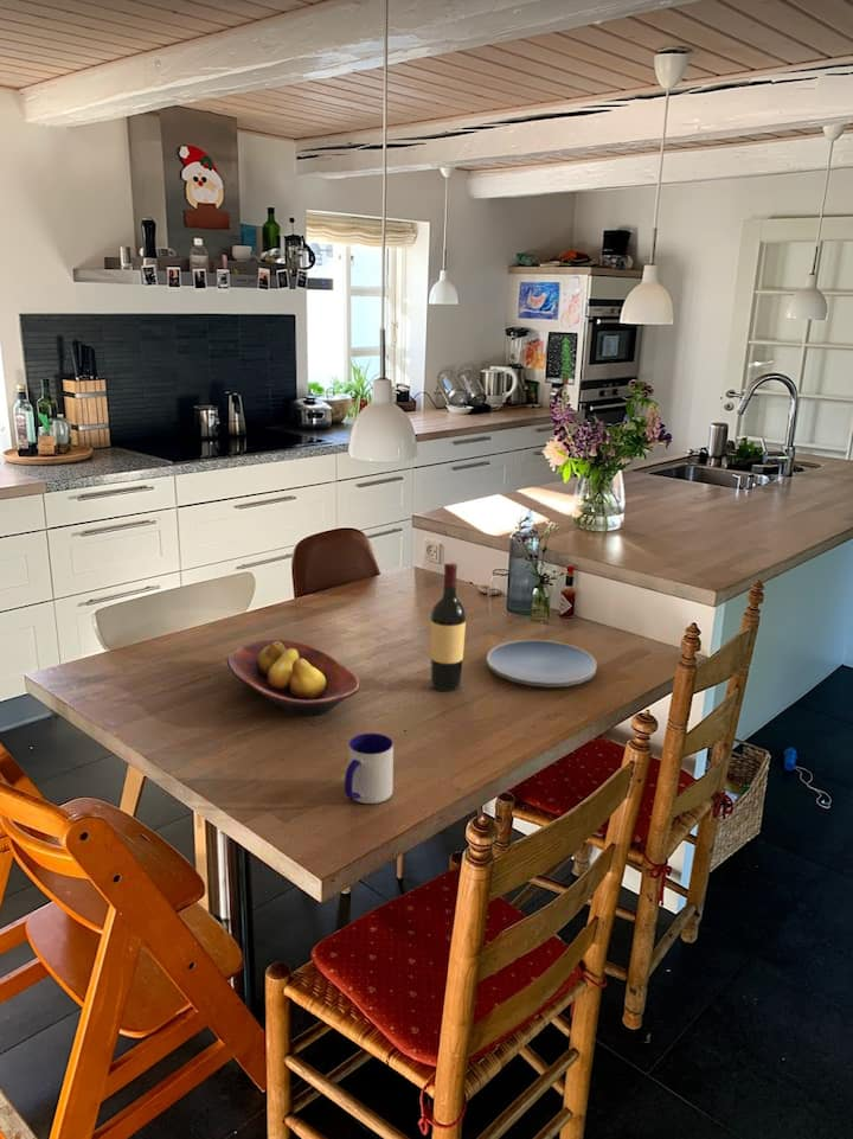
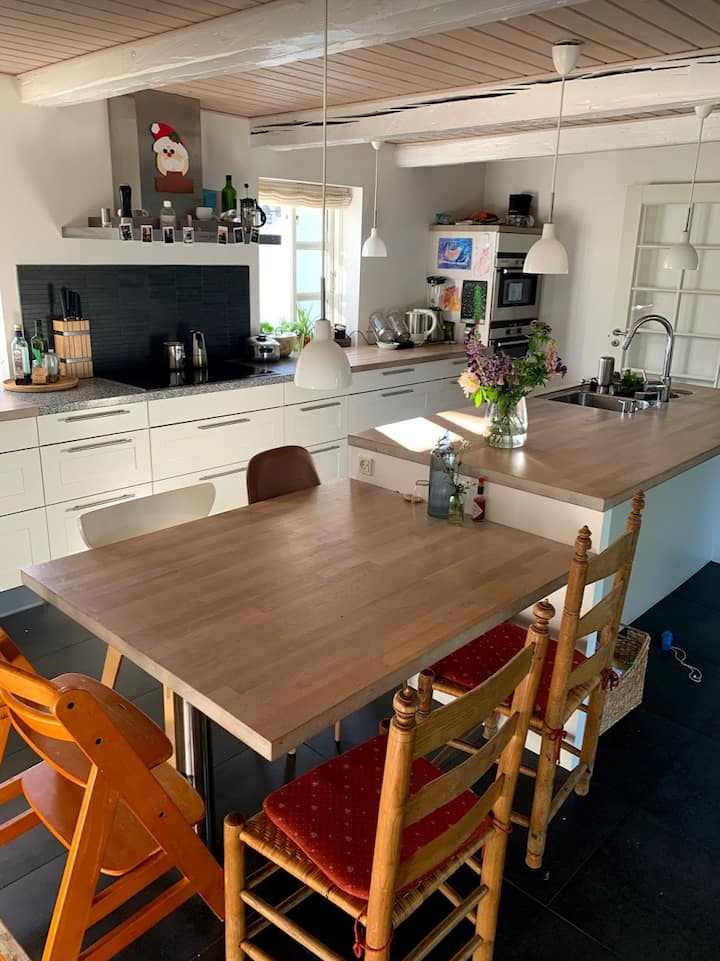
- wine bottle (448, 625)
- mug (365, 772)
- plate (540, 664)
- fruit bowl (291, 671)
